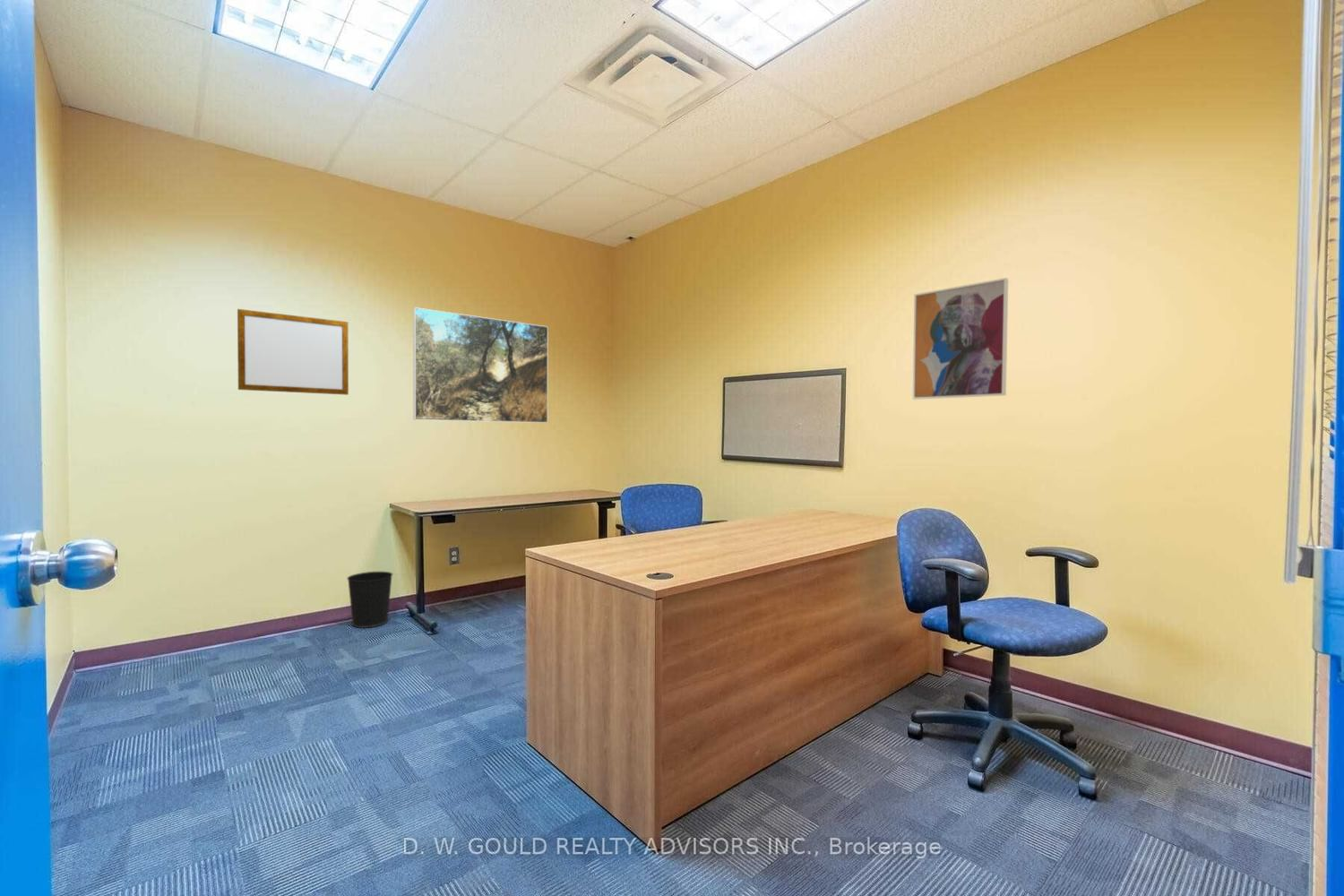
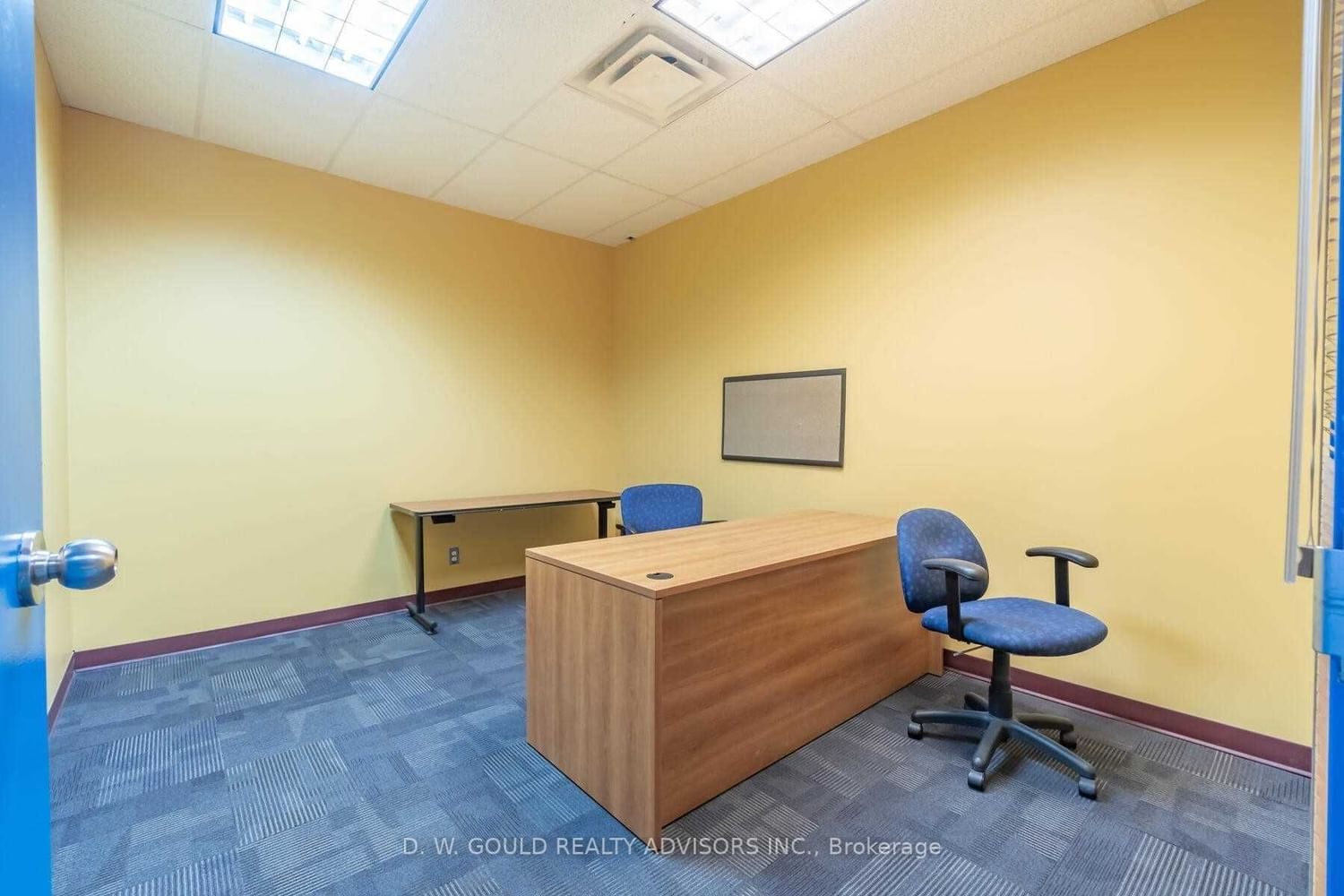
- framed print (485, 369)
- wastebasket (370, 599)
- wall art (957, 342)
- writing board (296, 354)
